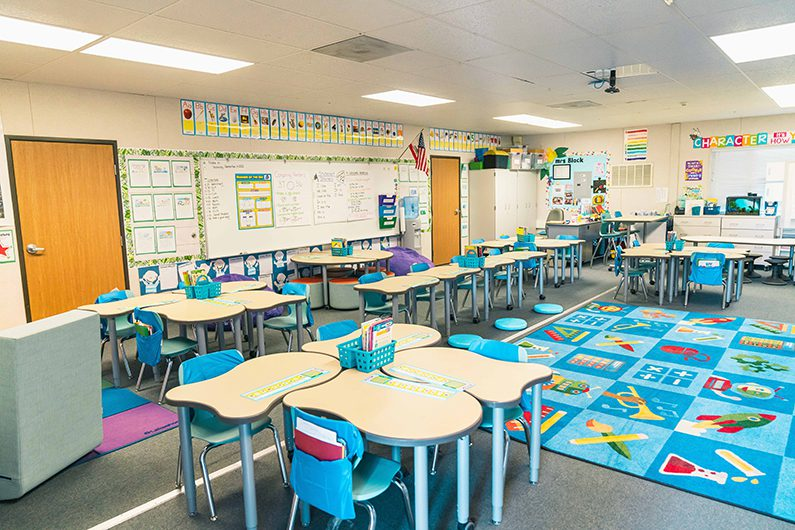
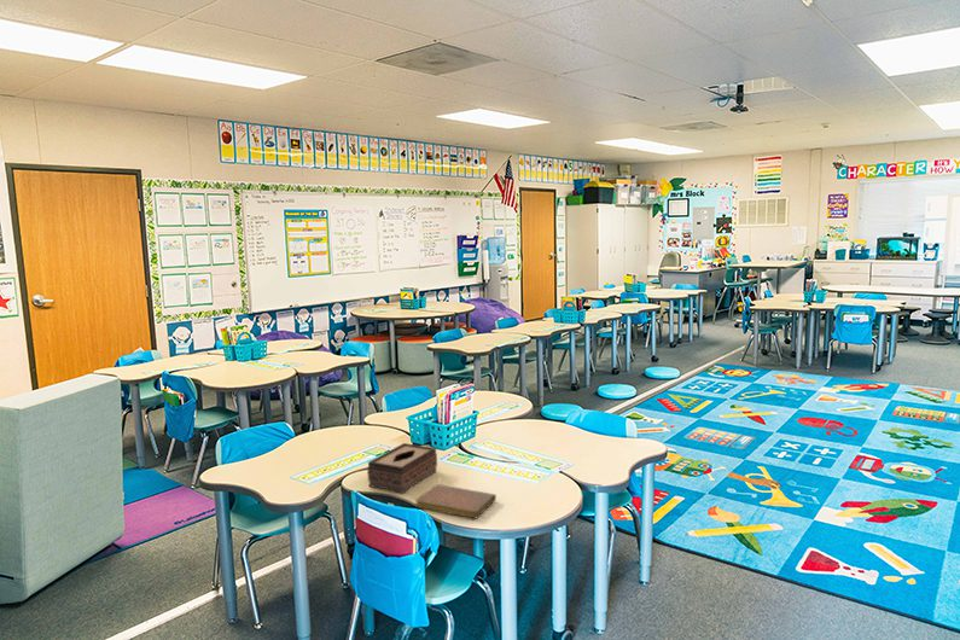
+ tissue box (403, 466)
+ notebook (455, 500)
